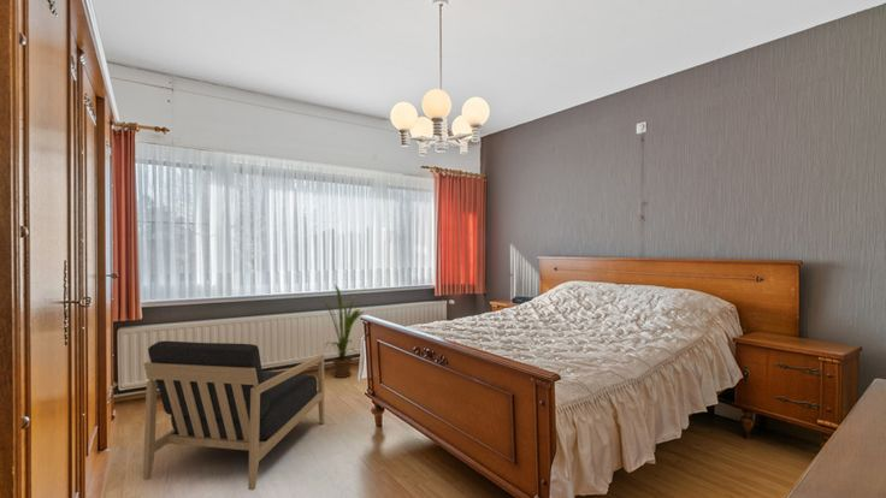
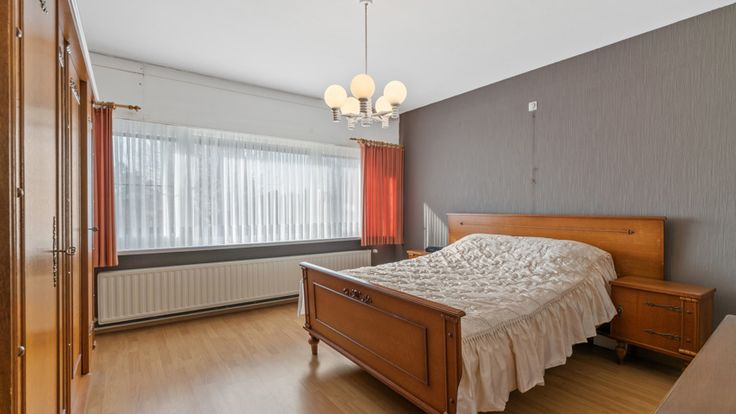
- house plant (339, 328)
- armchair (246, 387)
